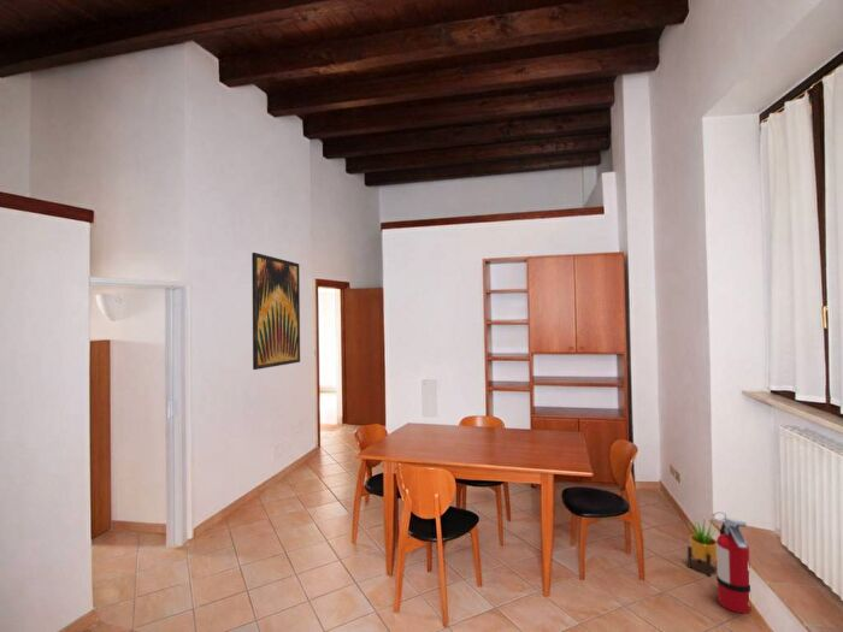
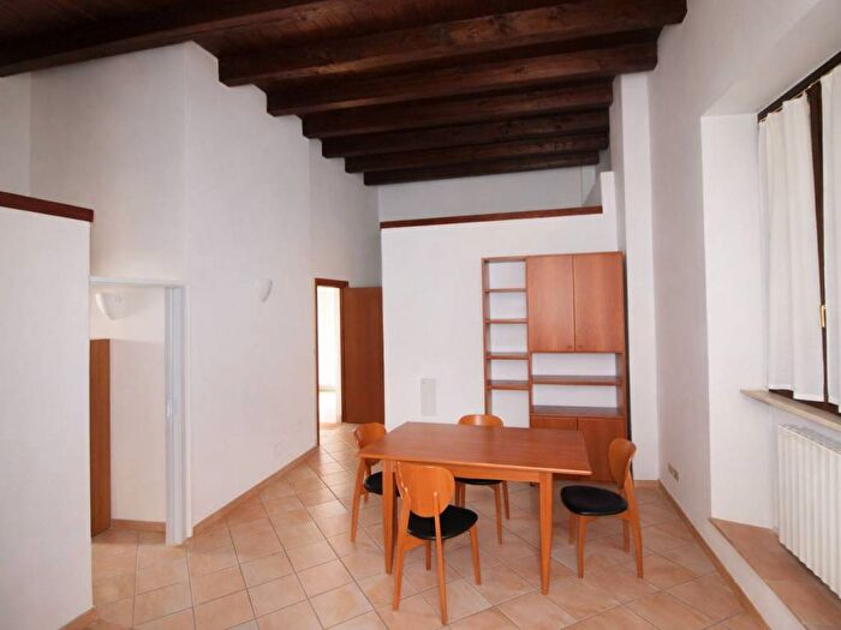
- wall art (277, 312)
- potted plant (703, 543)
- fire extinguisher (730, 556)
